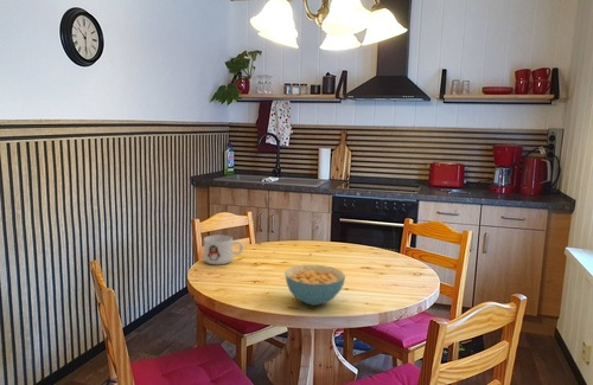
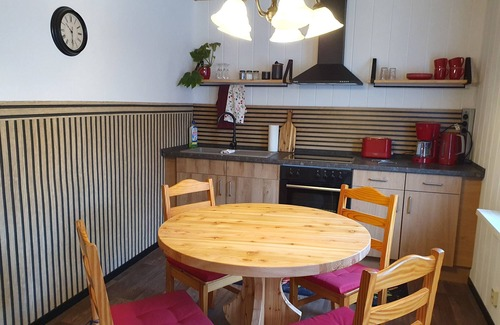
- mug (223, 249)
- cereal bowl (313, 288)
